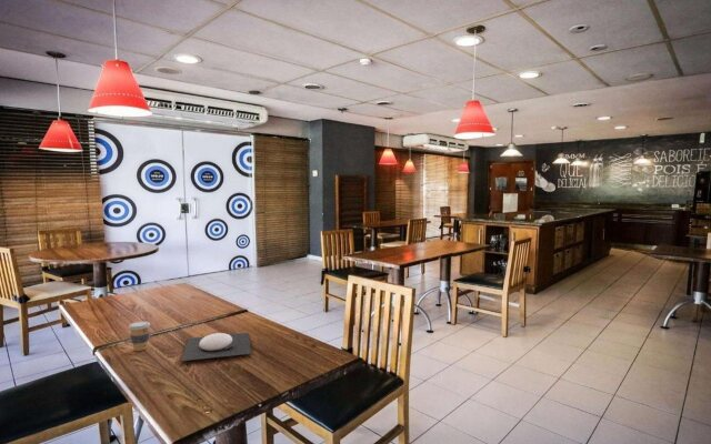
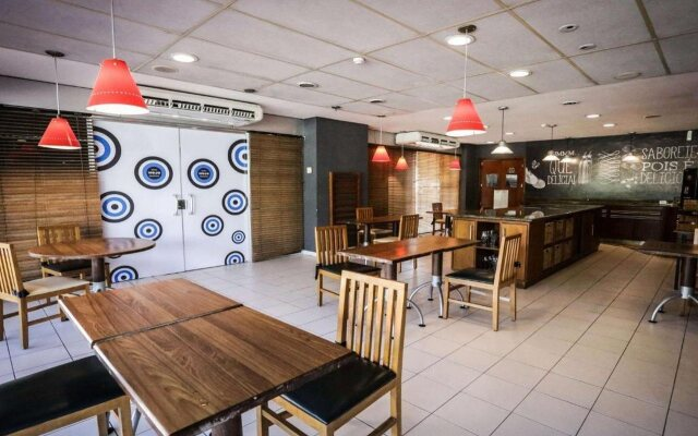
- plate (218, 341)
- coffee cup (139, 335)
